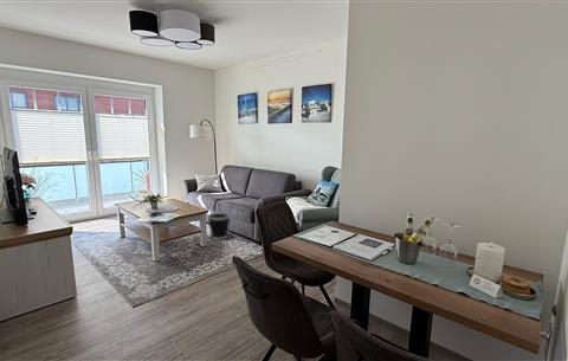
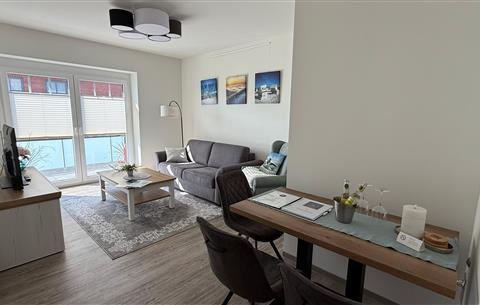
- wastebasket (219, 226)
